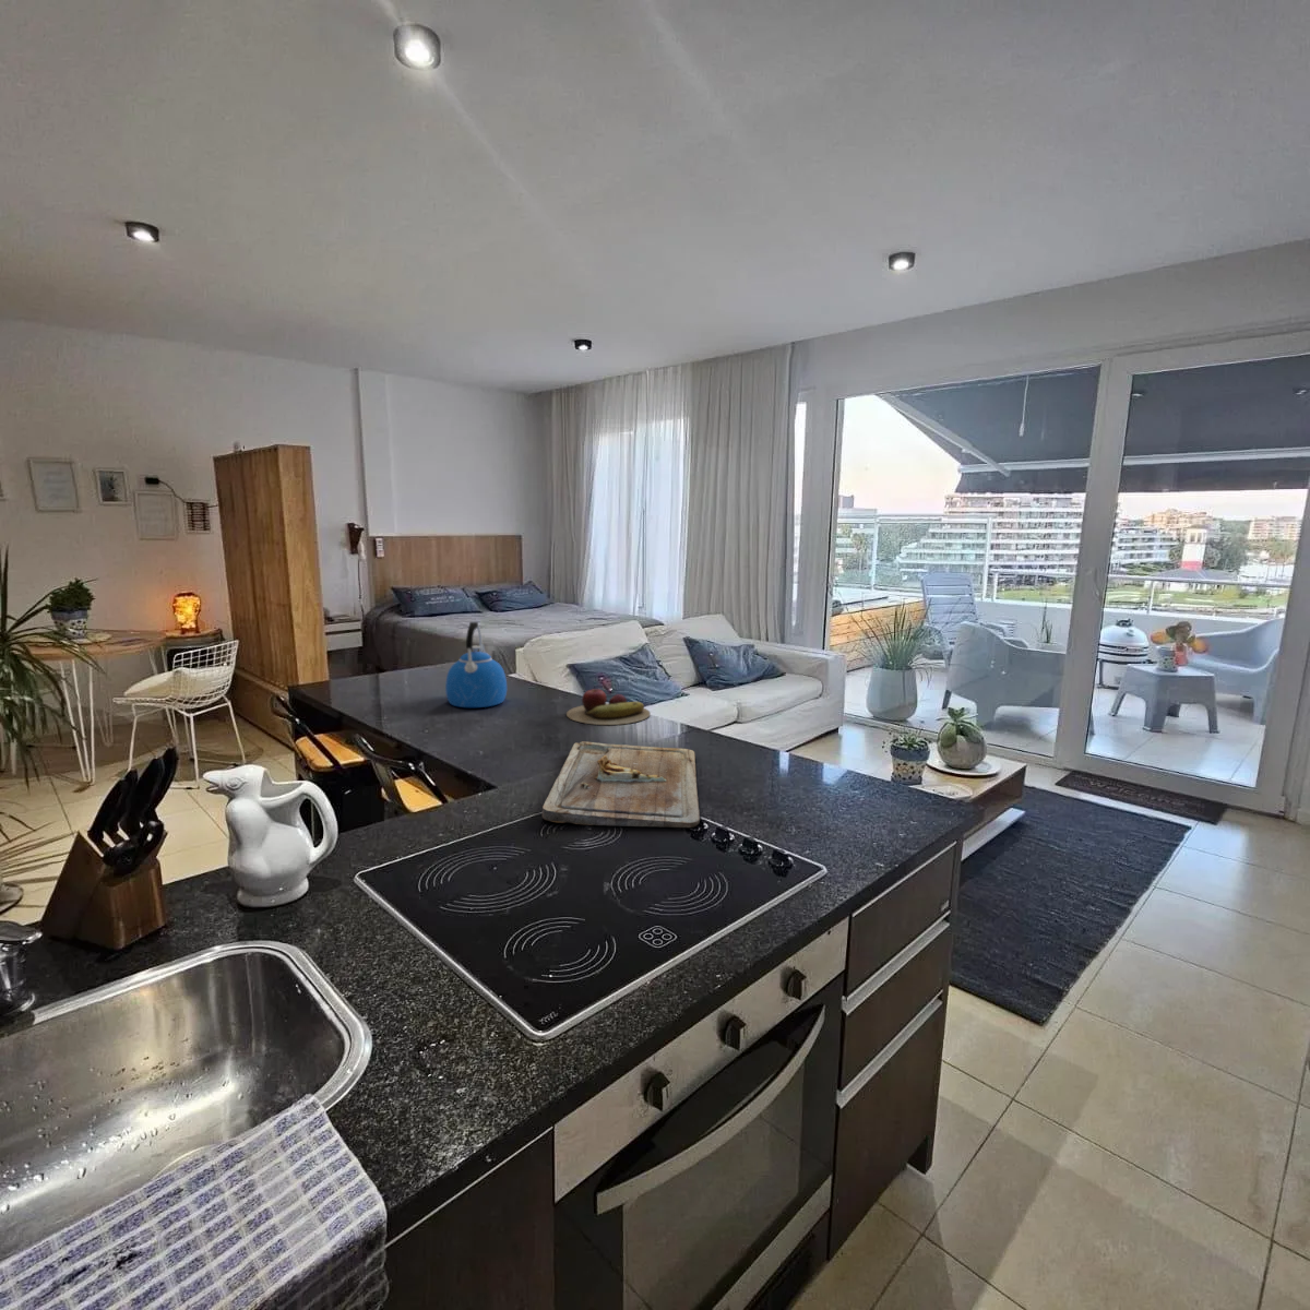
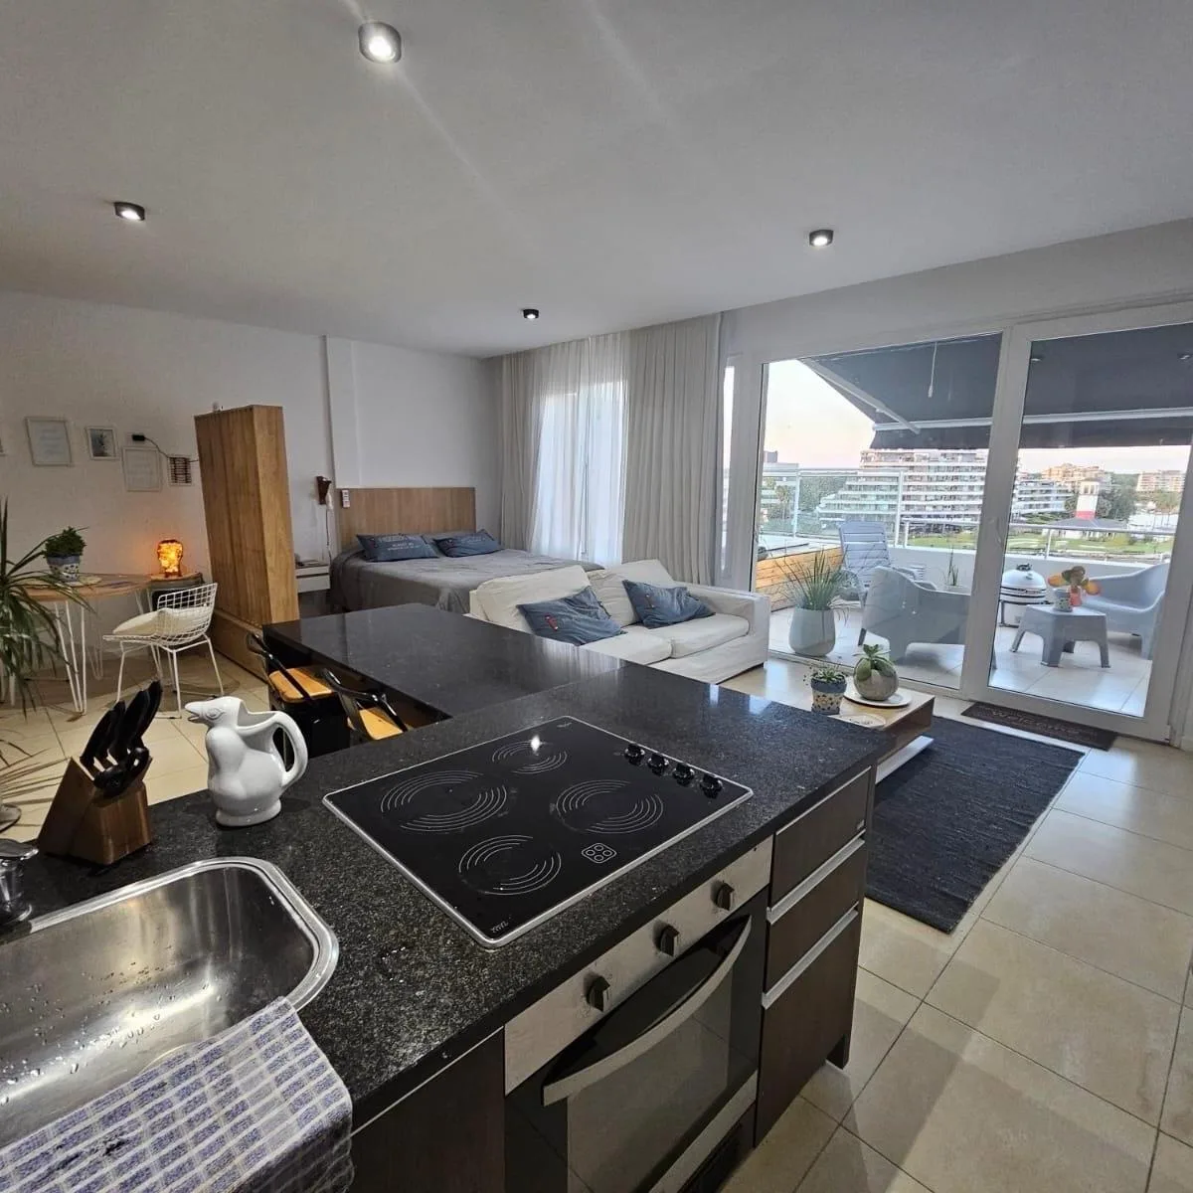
- kettle (477, 661)
- cutting board (627, 769)
- fruit (609, 699)
